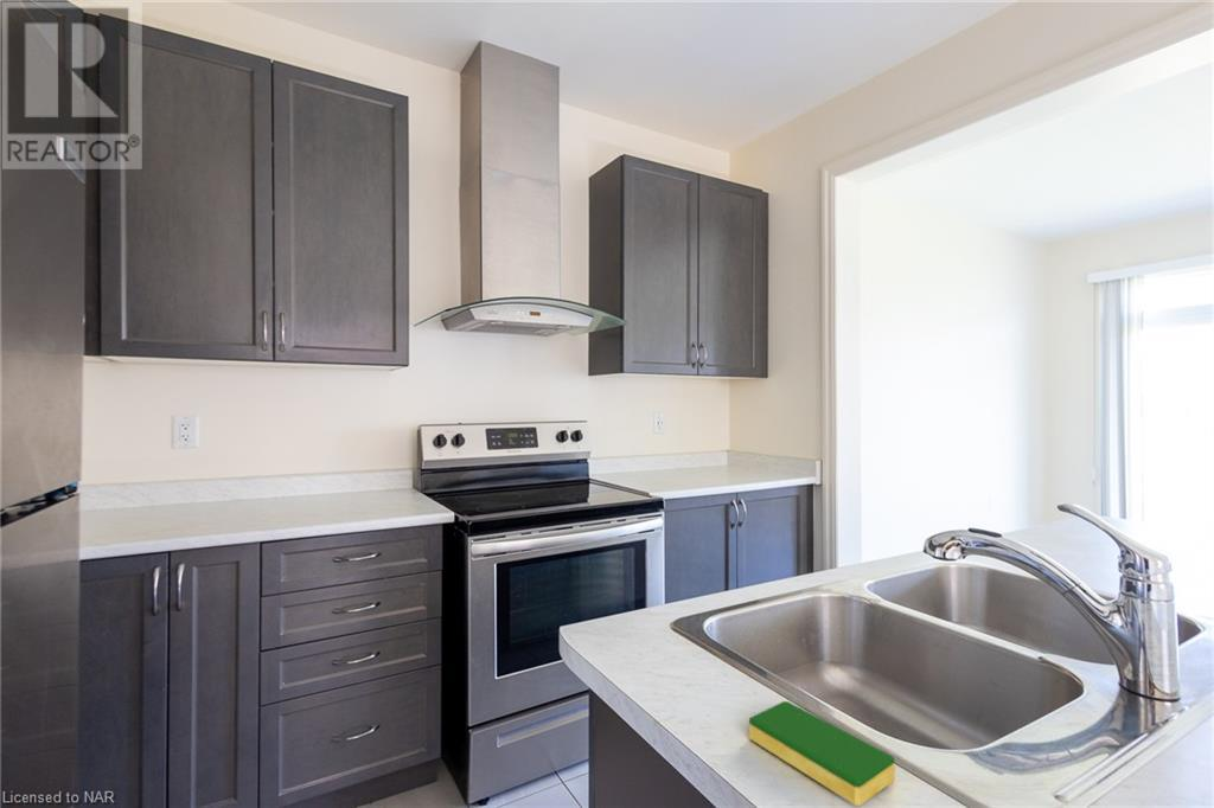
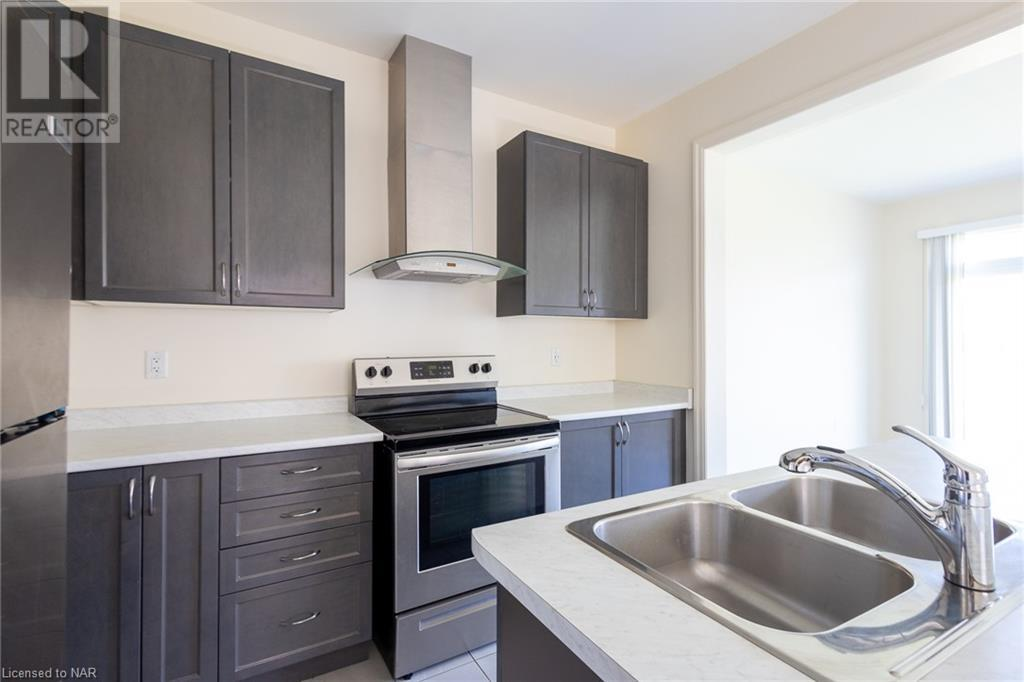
- dish sponge (817, 746)
